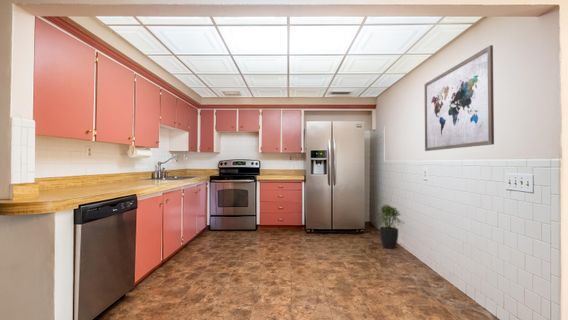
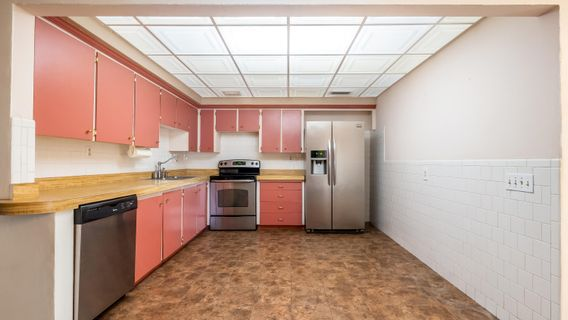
- potted plant (389, 224)
- wall art (452, 108)
